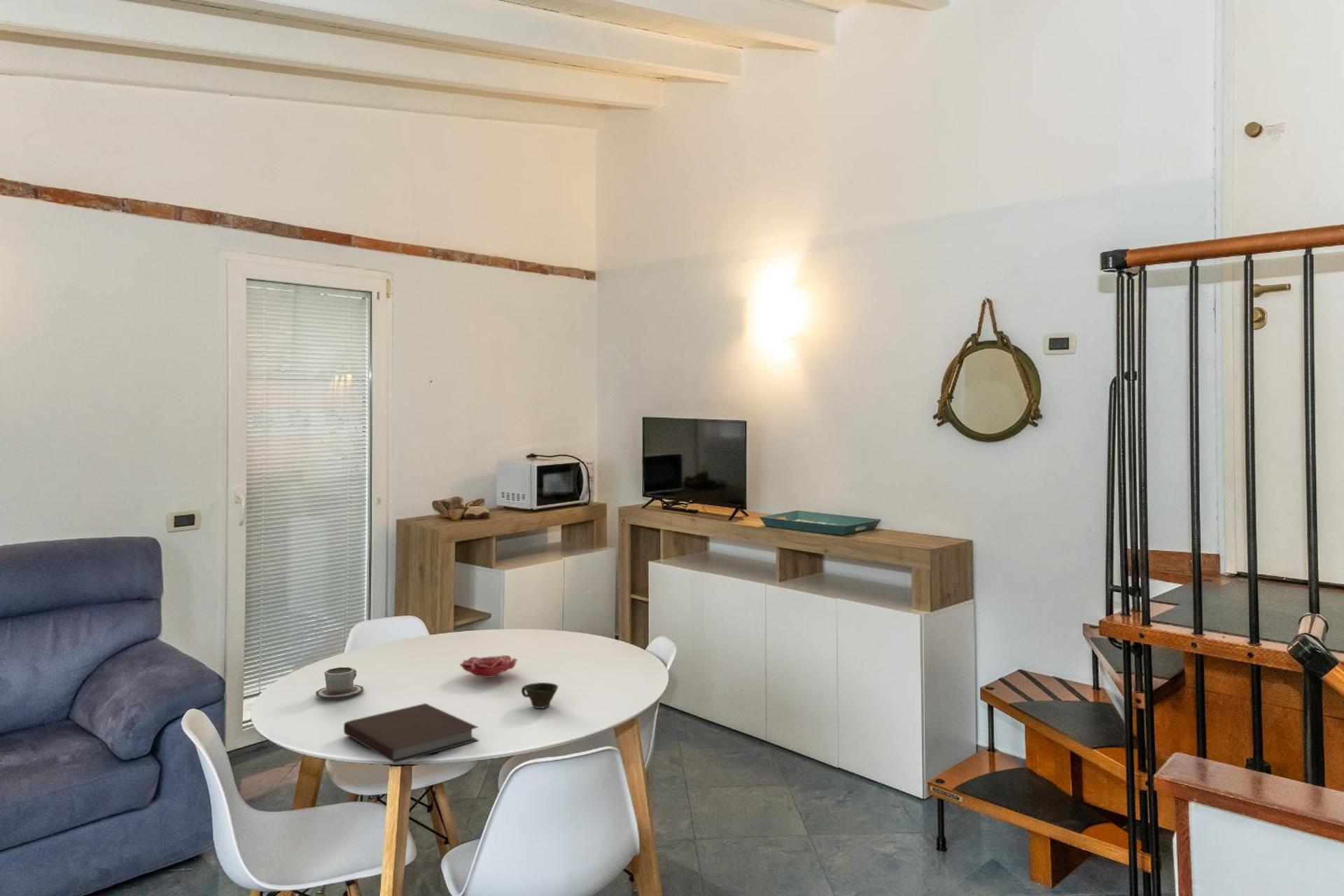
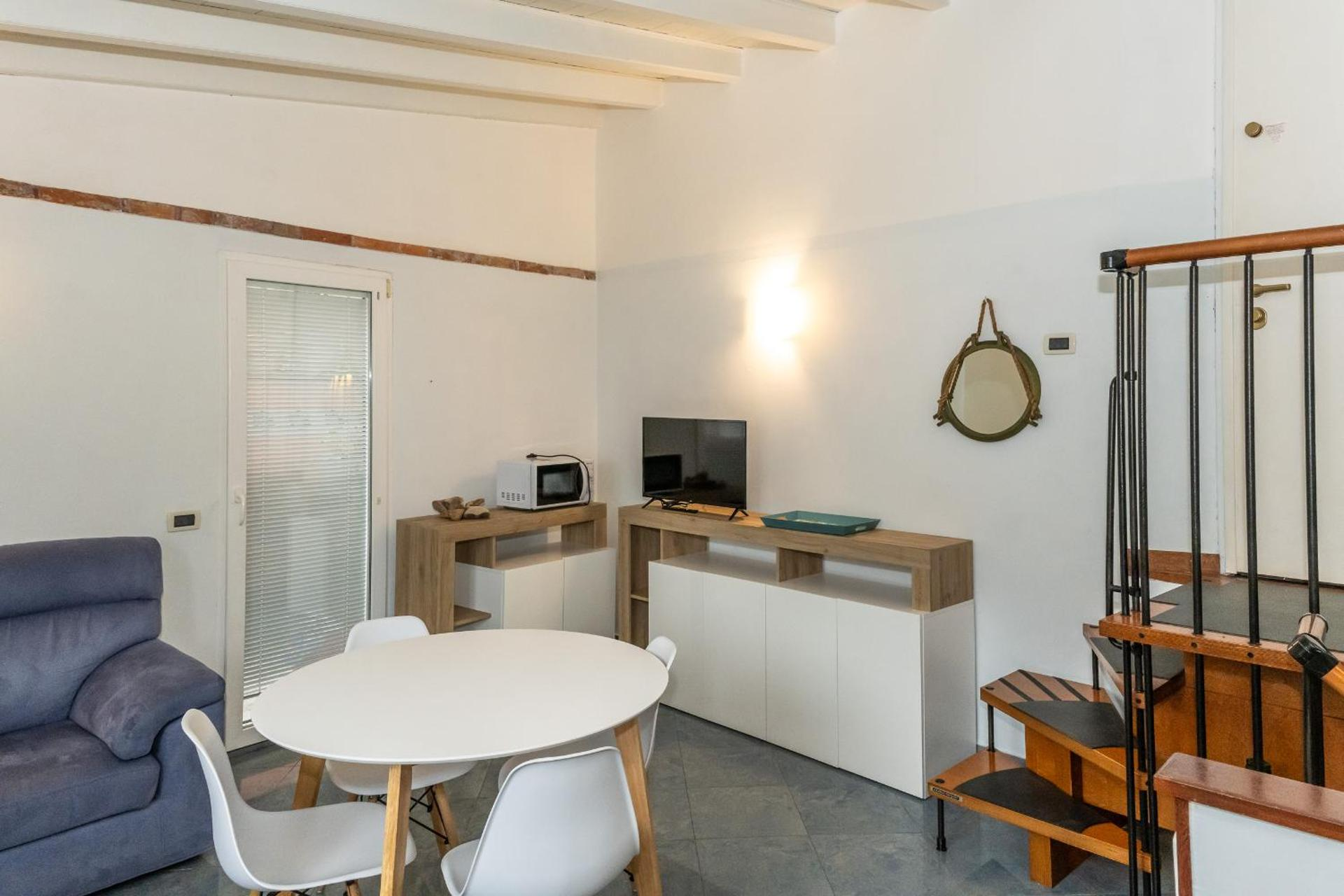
- cup (539, 695)
- flower (489, 667)
- notebook (410, 731)
- cup (340, 682)
